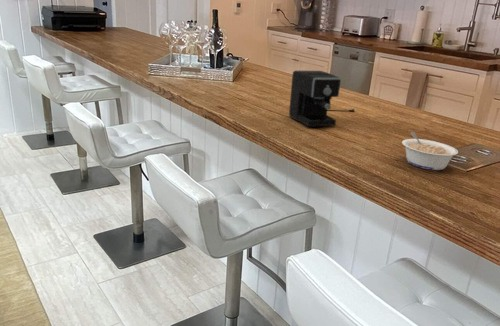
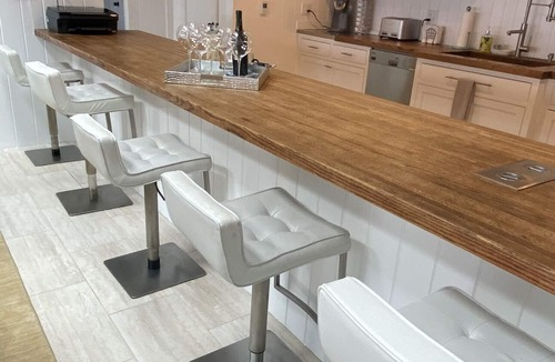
- coffee maker (335, 96)
- legume (425, 152)
